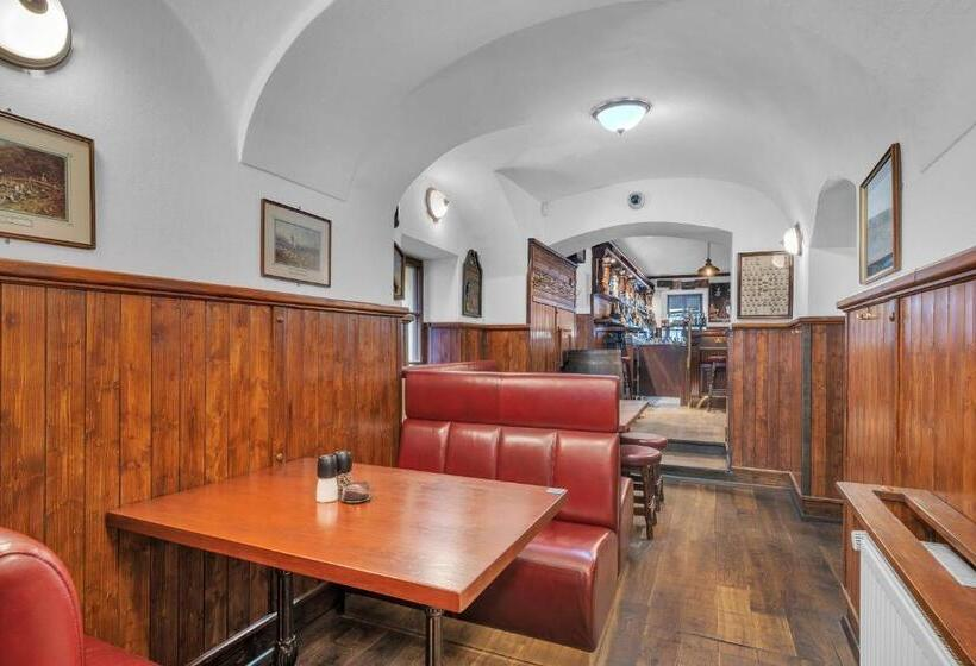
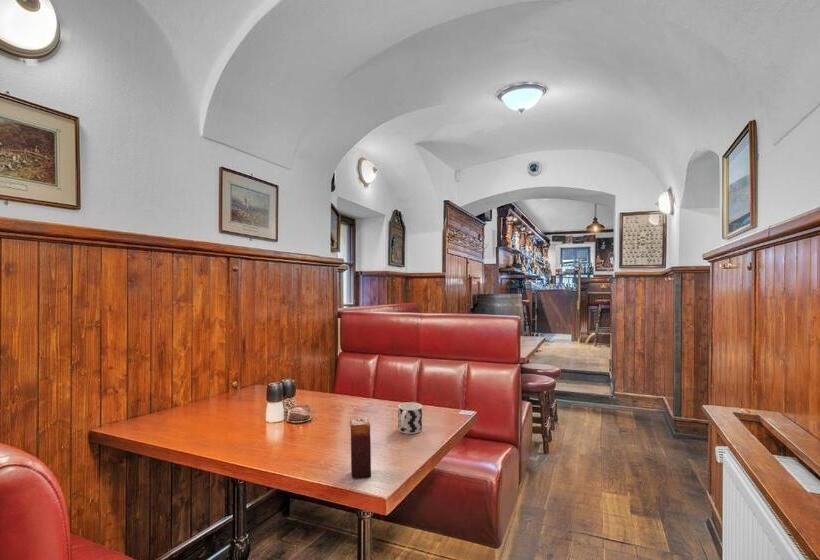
+ candle (360, 447)
+ cup (408, 418)
